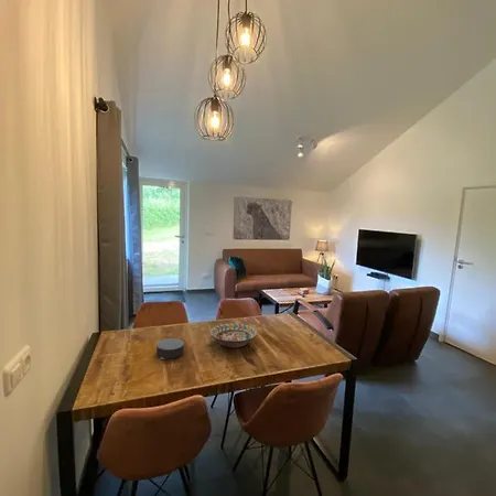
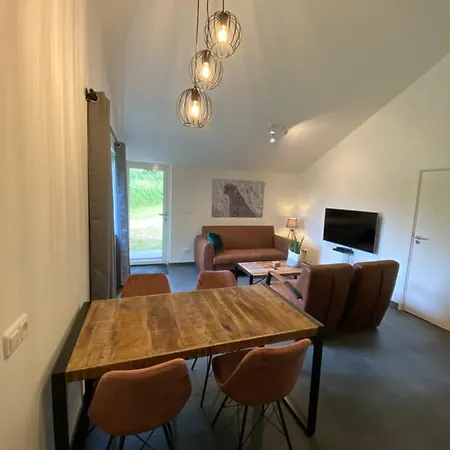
- decorative bowl (233, 336)
- candle (170, 347)
